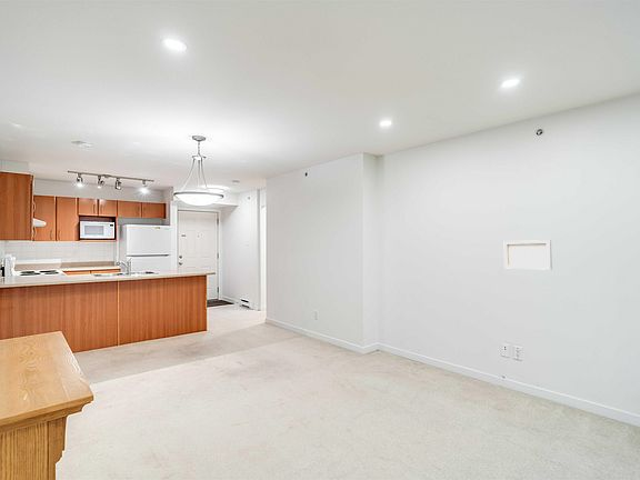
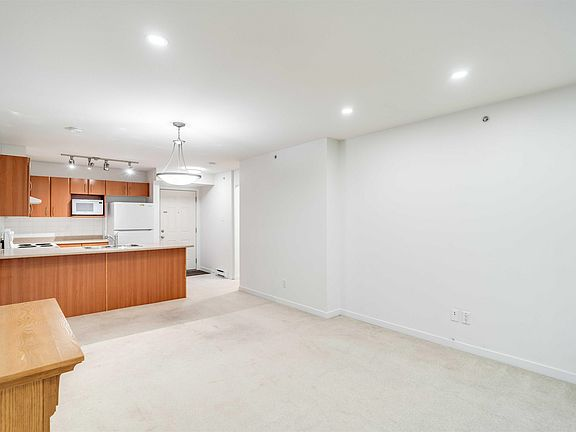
- wall art (527, 254)
